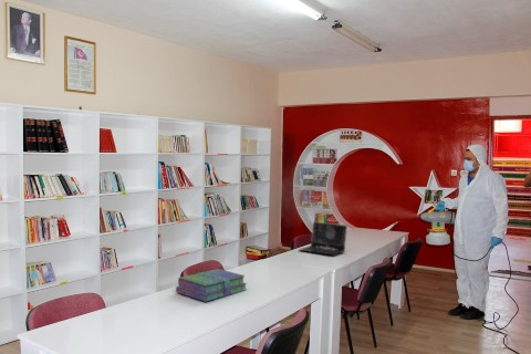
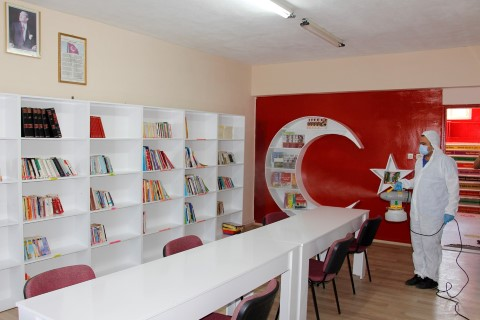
- laptop (322, 238)
- stack of books (211, 283)
